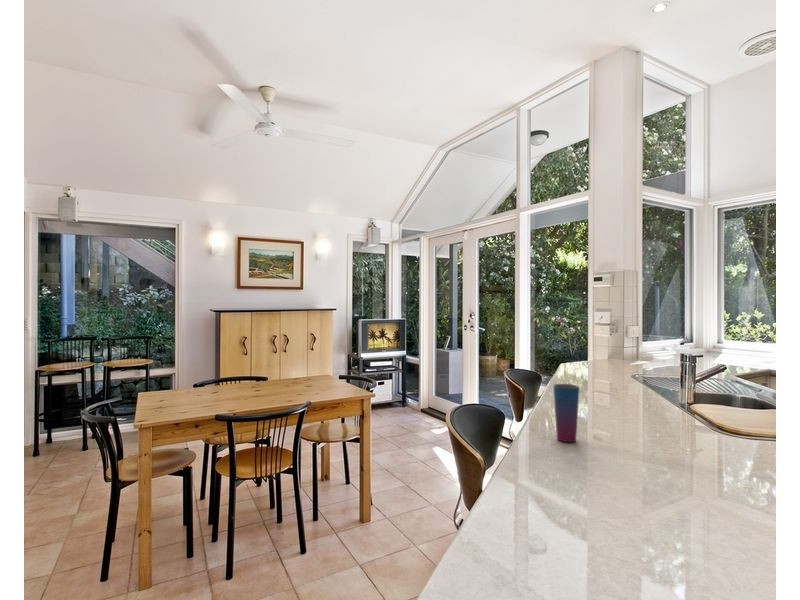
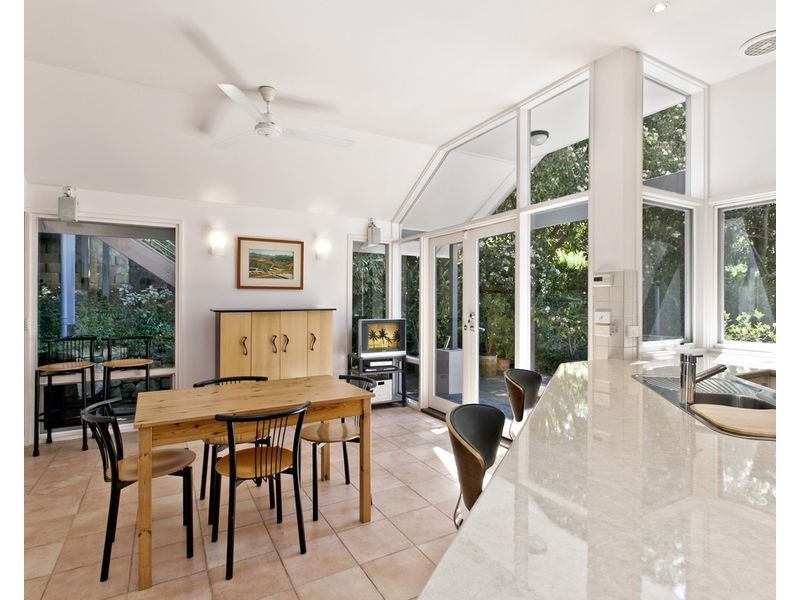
- cup (566, 412)
